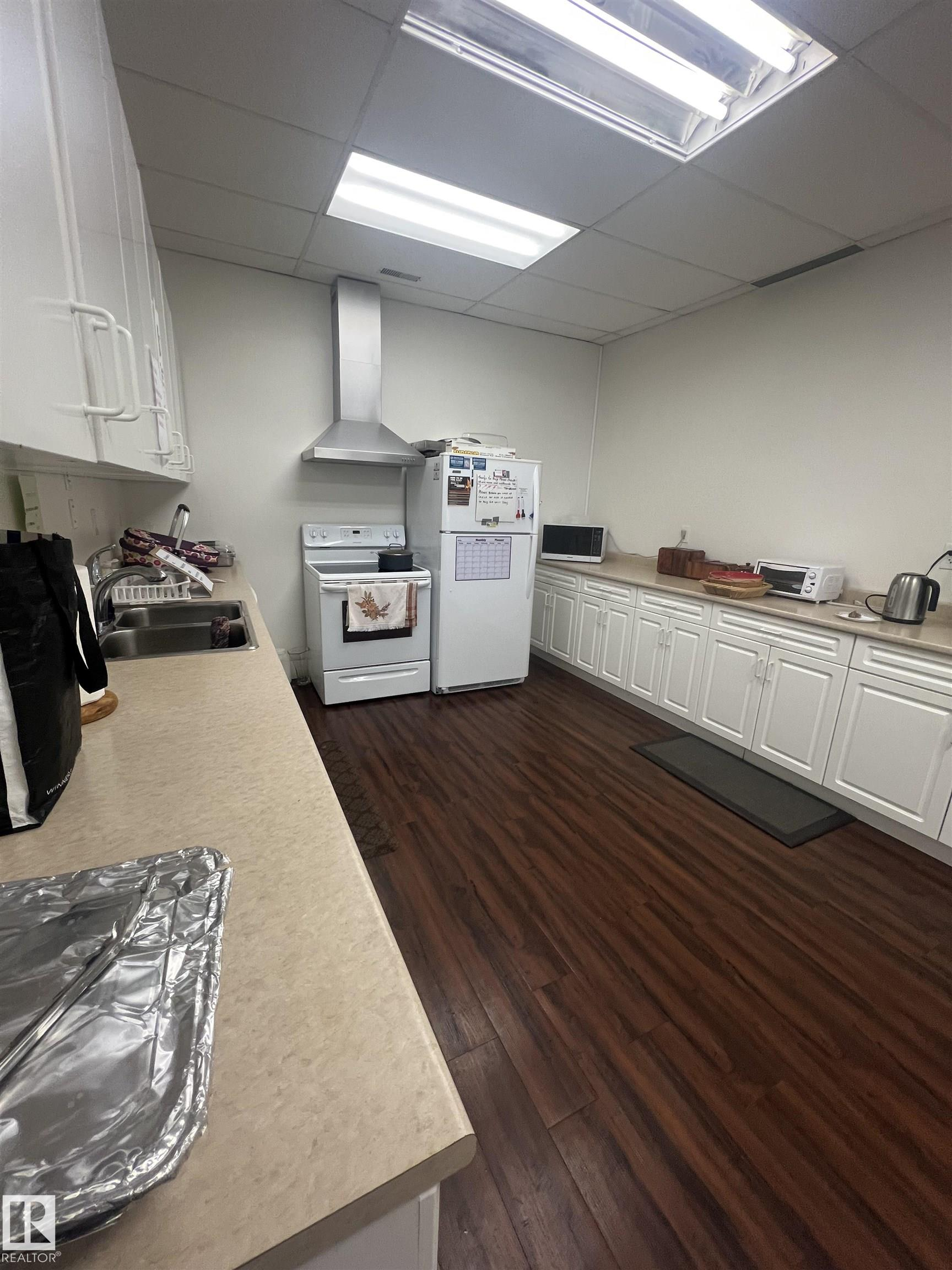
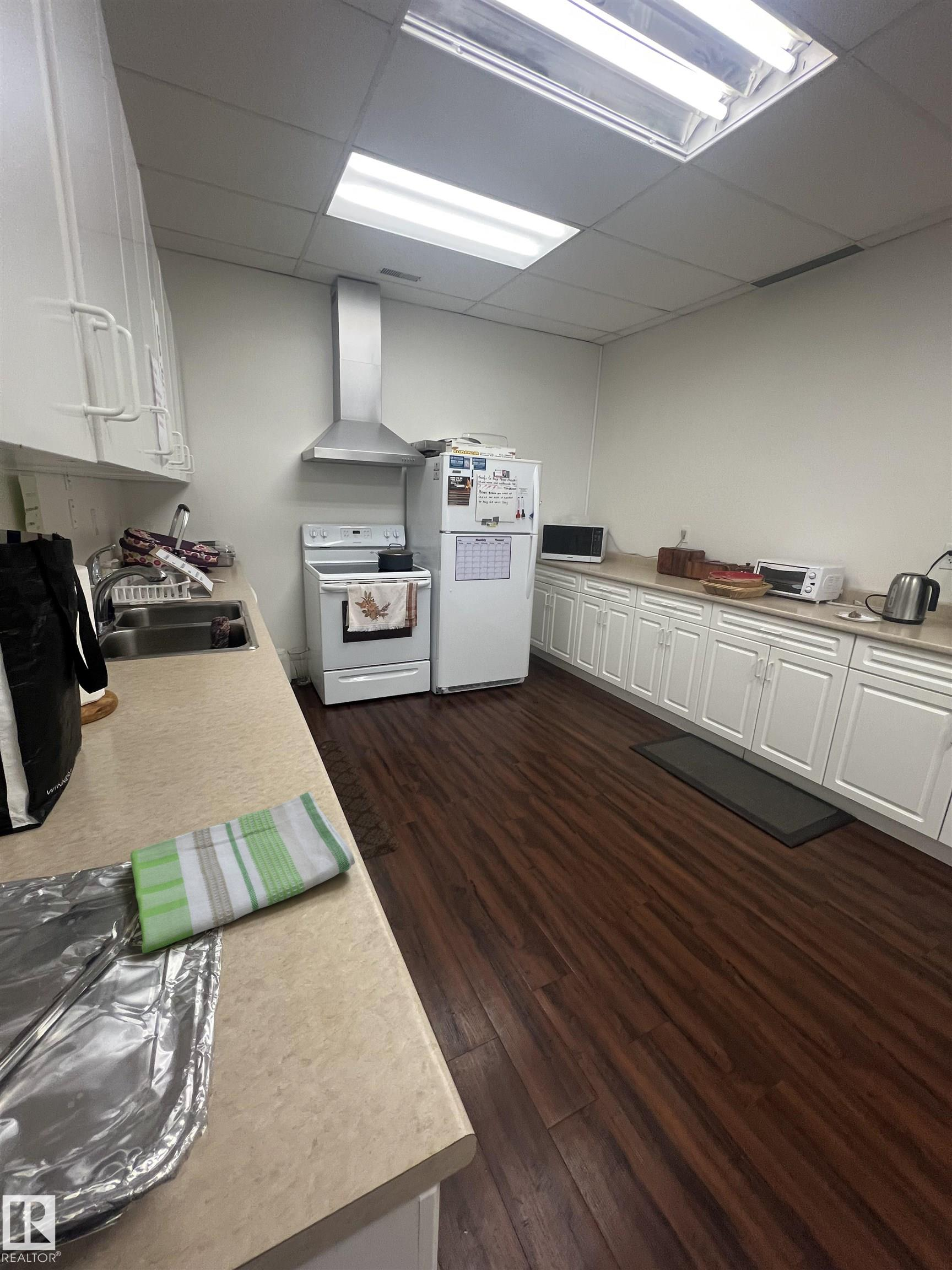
+ dish towel (244, 857)
